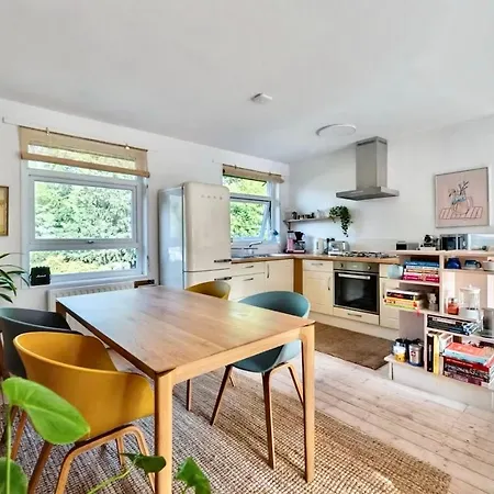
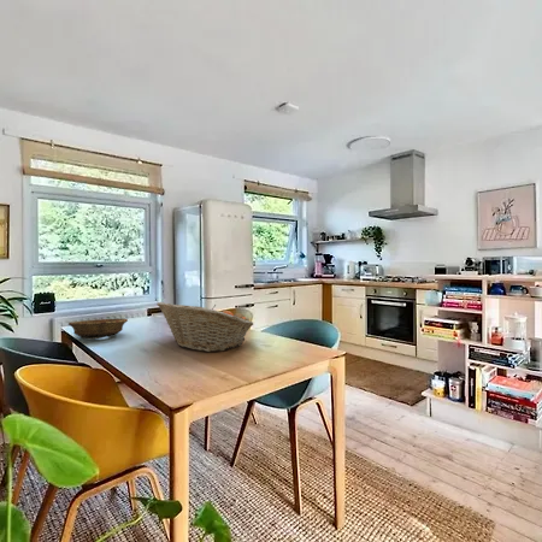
+ decorative bowl (99, 328)
+ fruit basket (205, 322)
